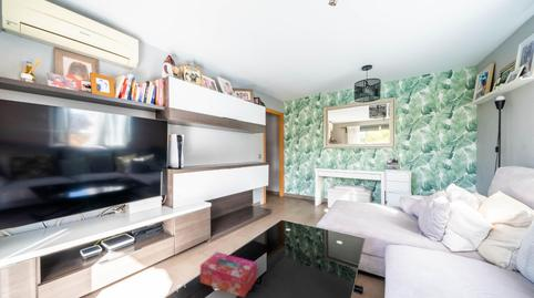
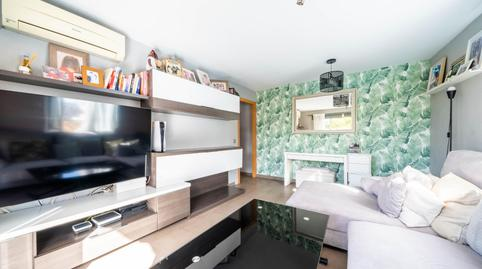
- tissue box (228, 271)
